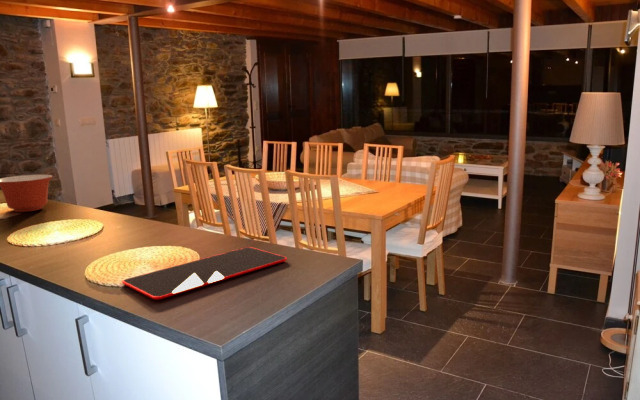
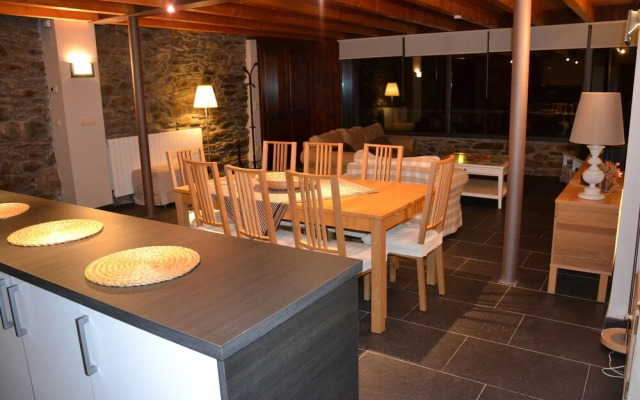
- mixing bowl (26, 193)
- cutting board (209, 270)
